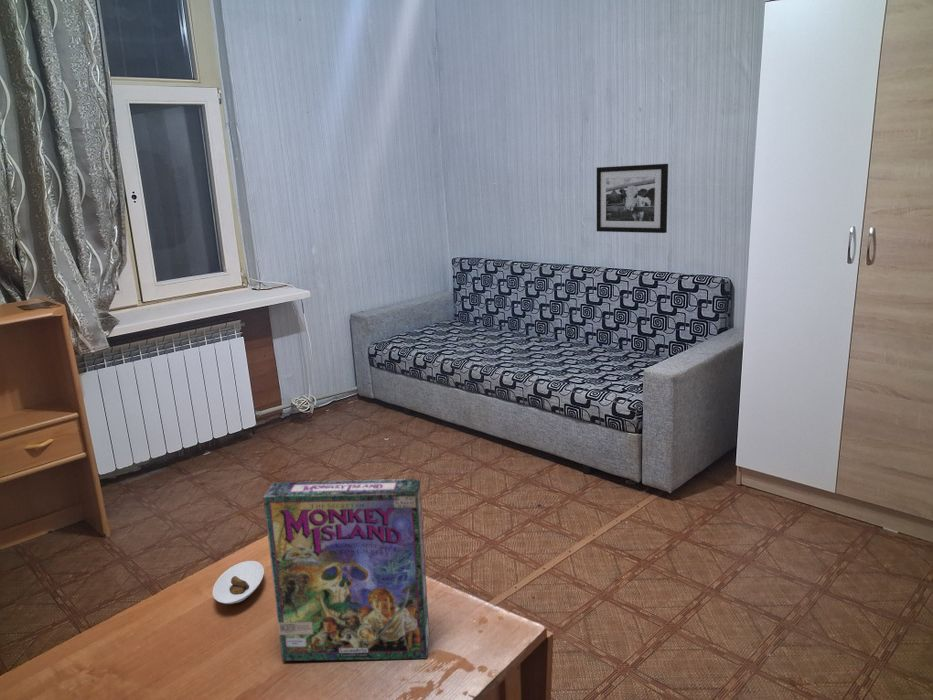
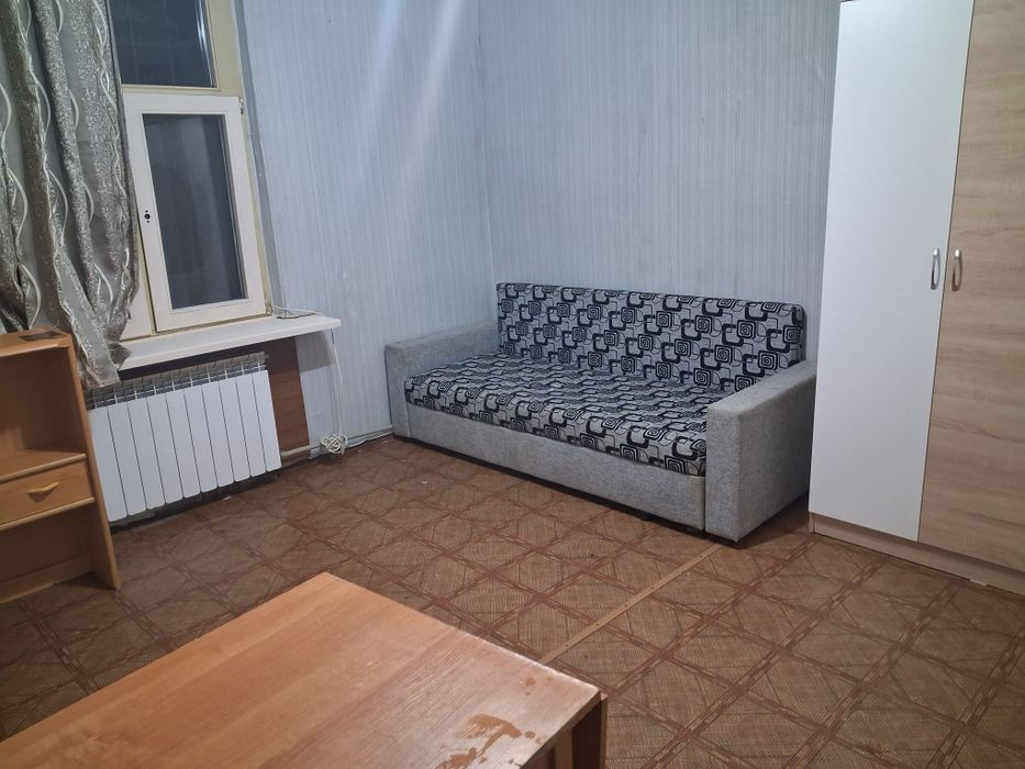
- saucer (239, 585)
- game box (350, 570)
- picture frame (630, 199)
